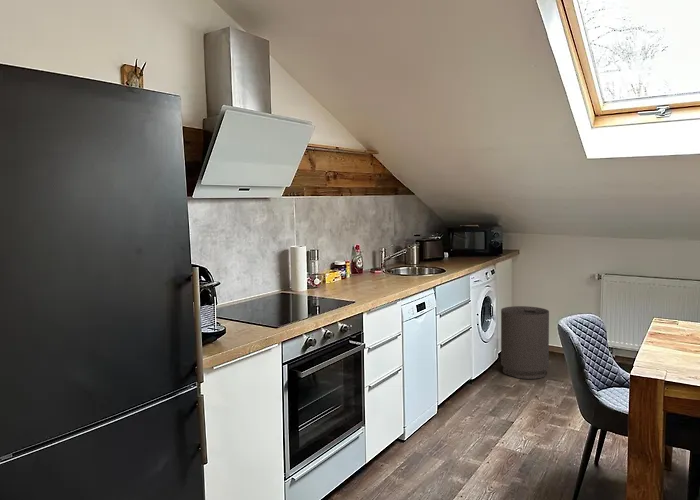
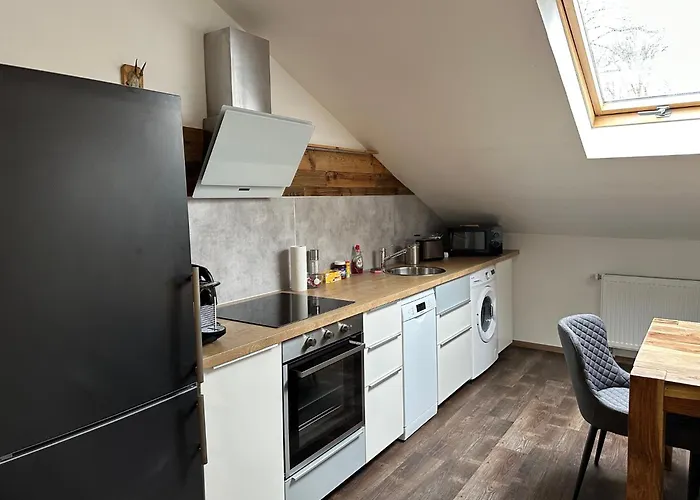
- trash can (524, 341)
